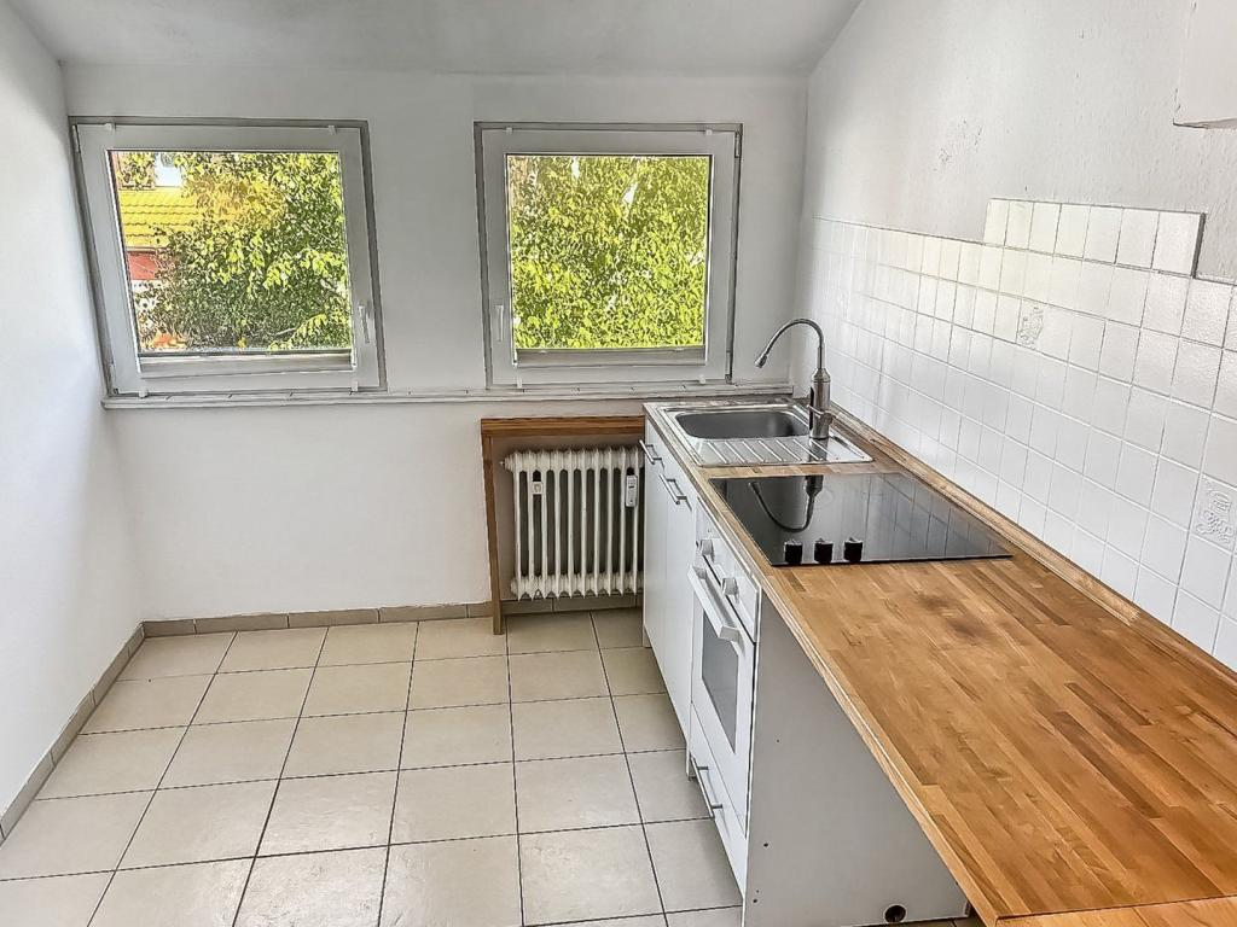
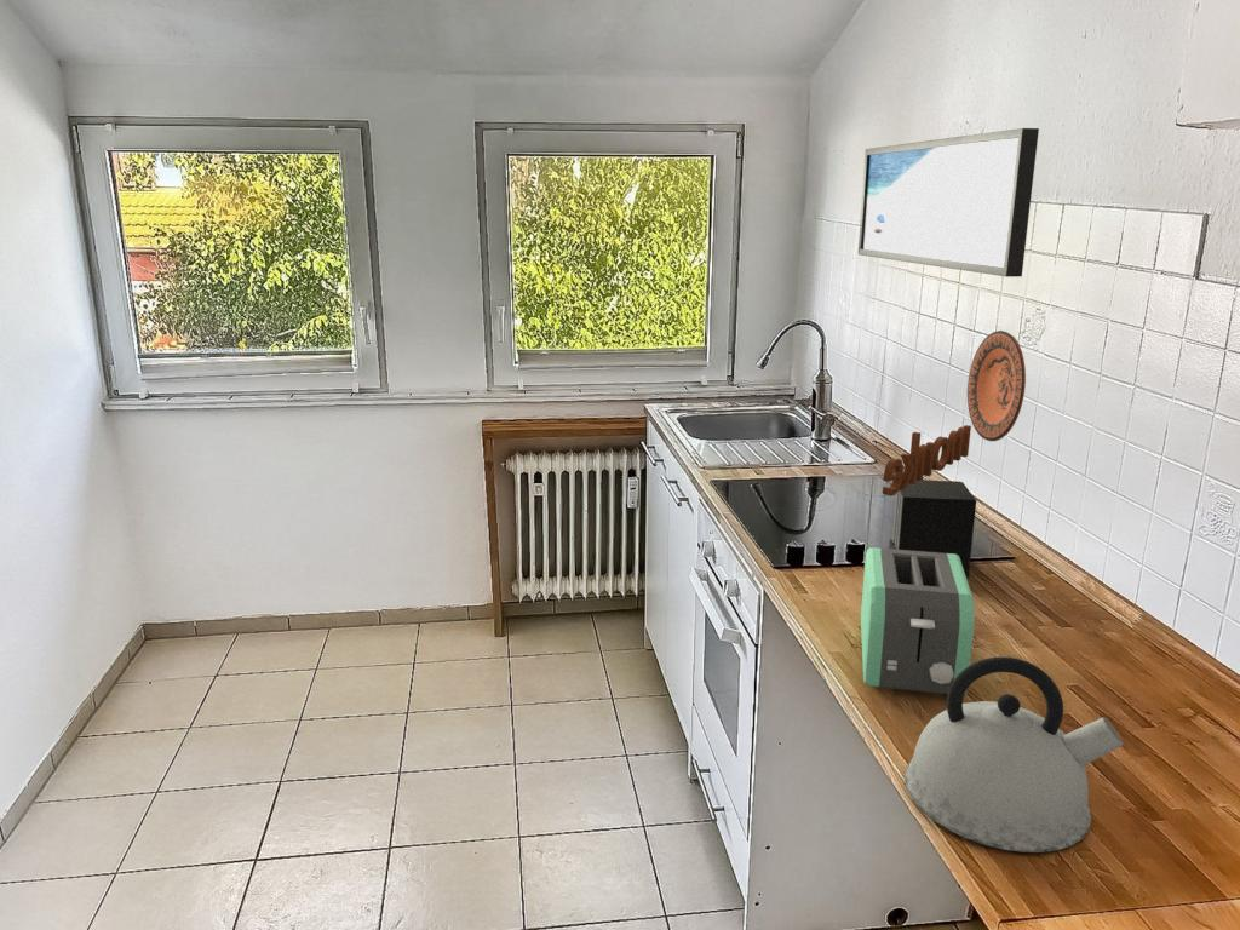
+ kettle (1012, 729)
+ knife block (925, 495)
+ wall art (931, 202)
+ toaster (912, 614)
+ decorative plate (997, 385)
